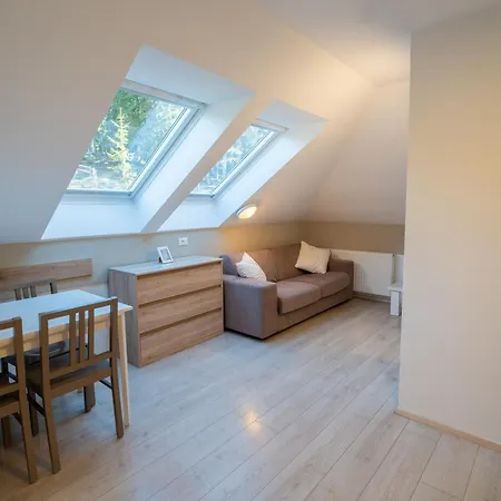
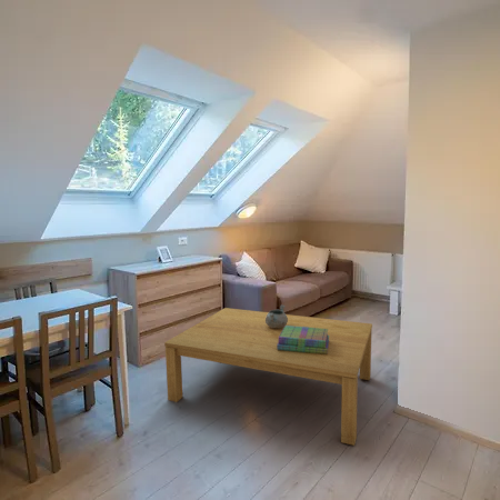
+ coffee table (274, 360)
+ stack of books (303, 338)
+ decorative bowl (276, 317)
